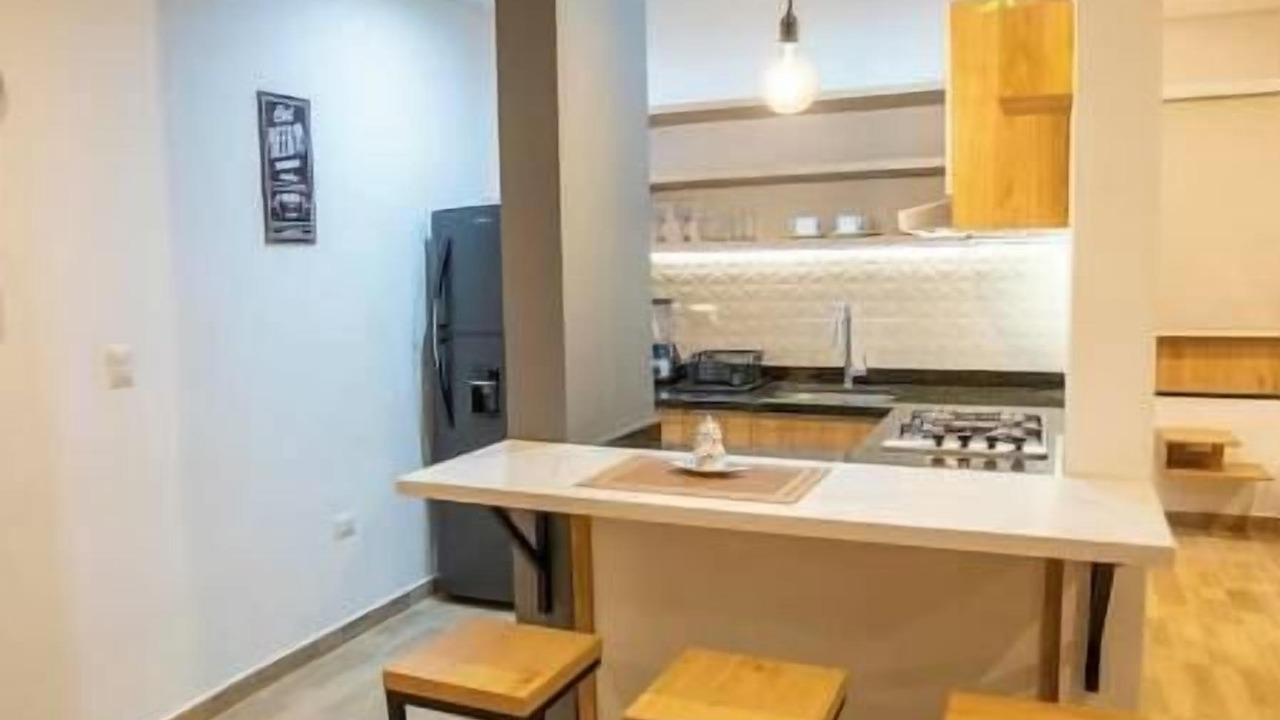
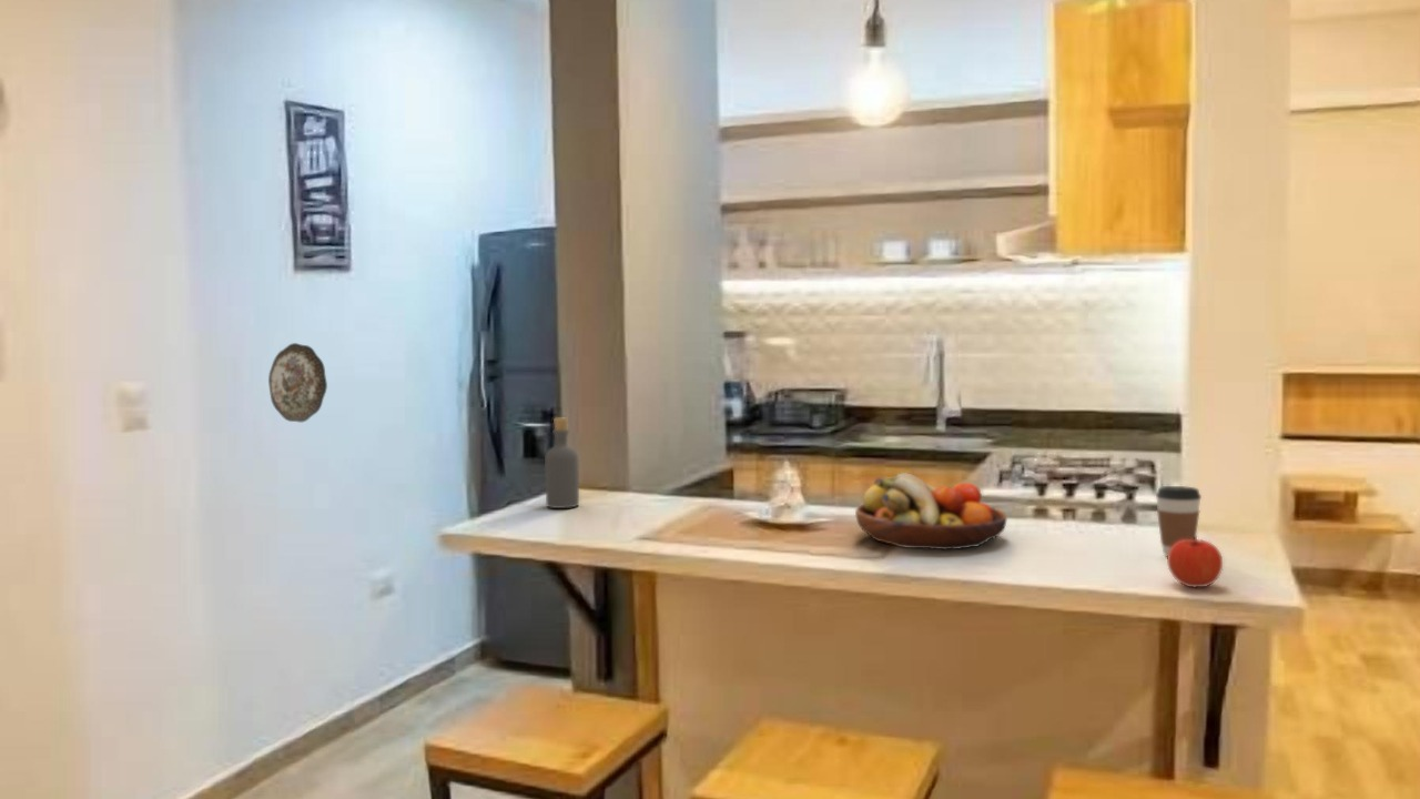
+ bottle (561, 462)
+ fruit bowl (930, 506)
+ coffee cup (1177, 520)
+ decorative plate (295, 383)
+ apple (1194, 559)
